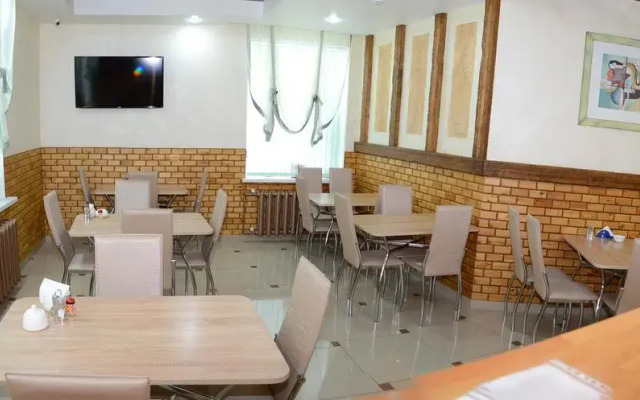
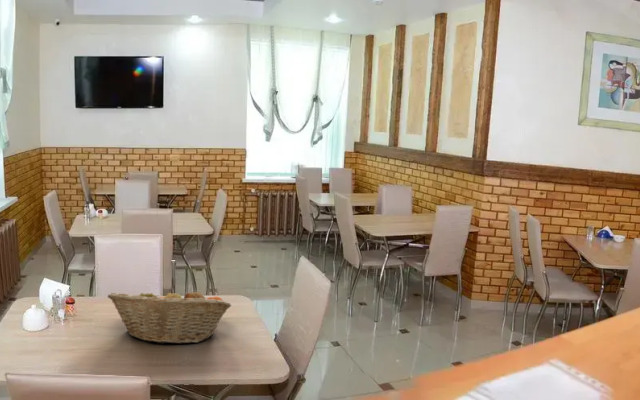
+ fruit basket (169, 309)
